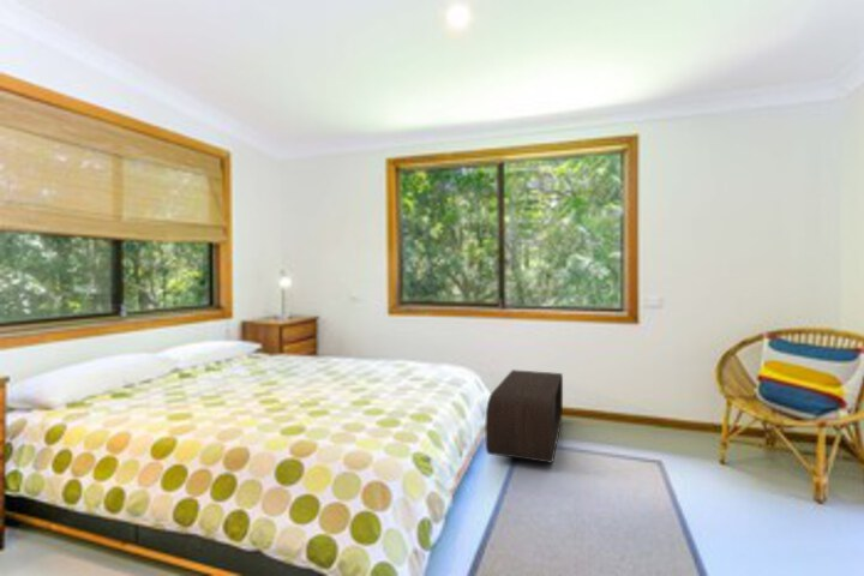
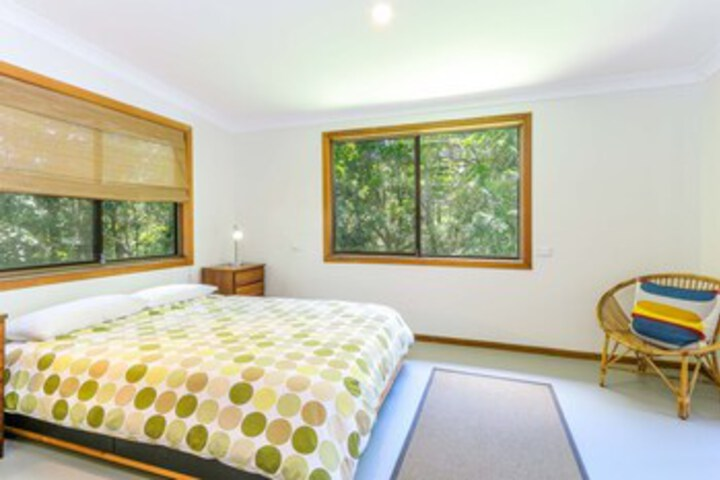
- coffee table (529, 408)
